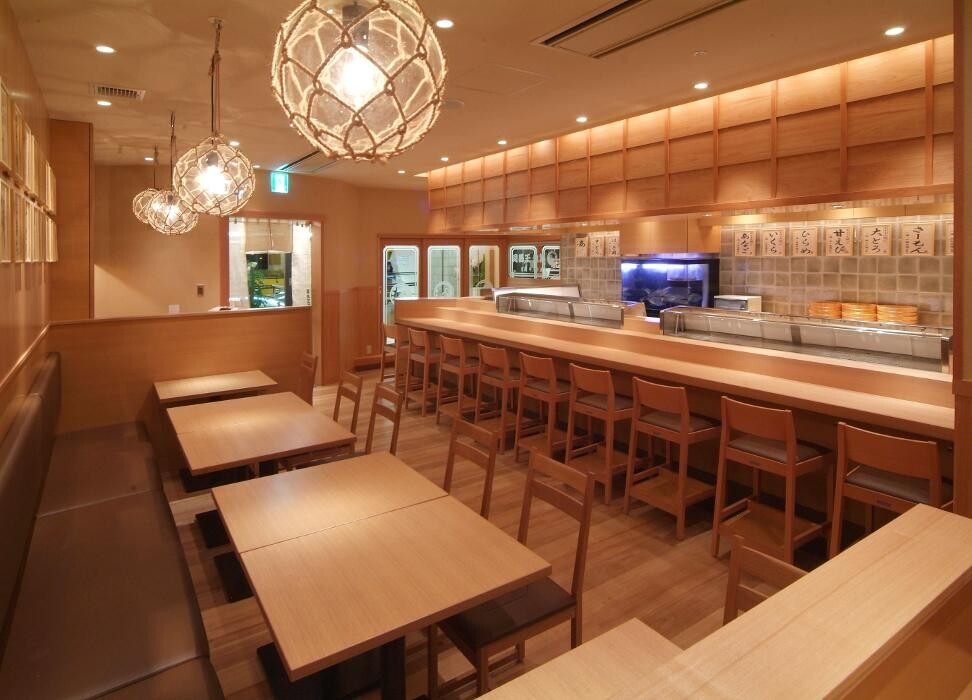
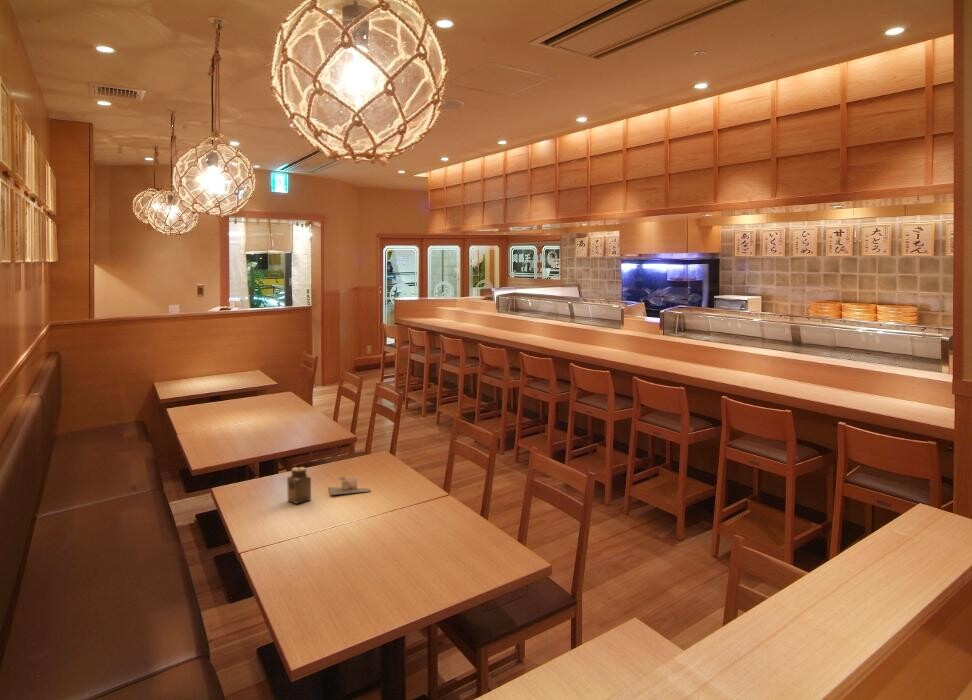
+ salt shaker (299, 484)
+ utensil holder (349, 481)
